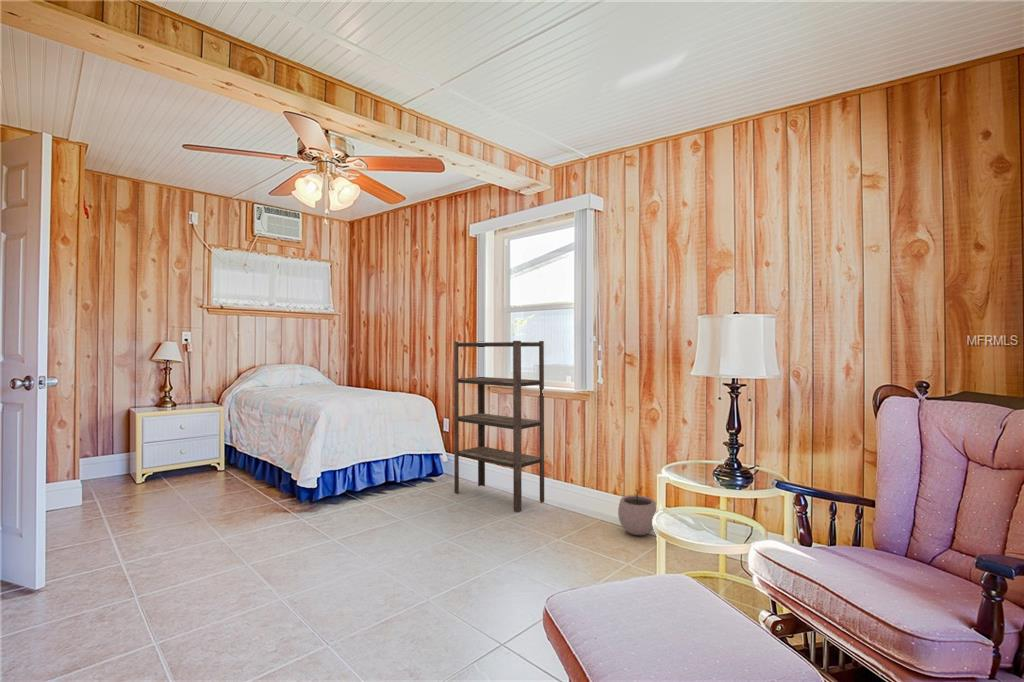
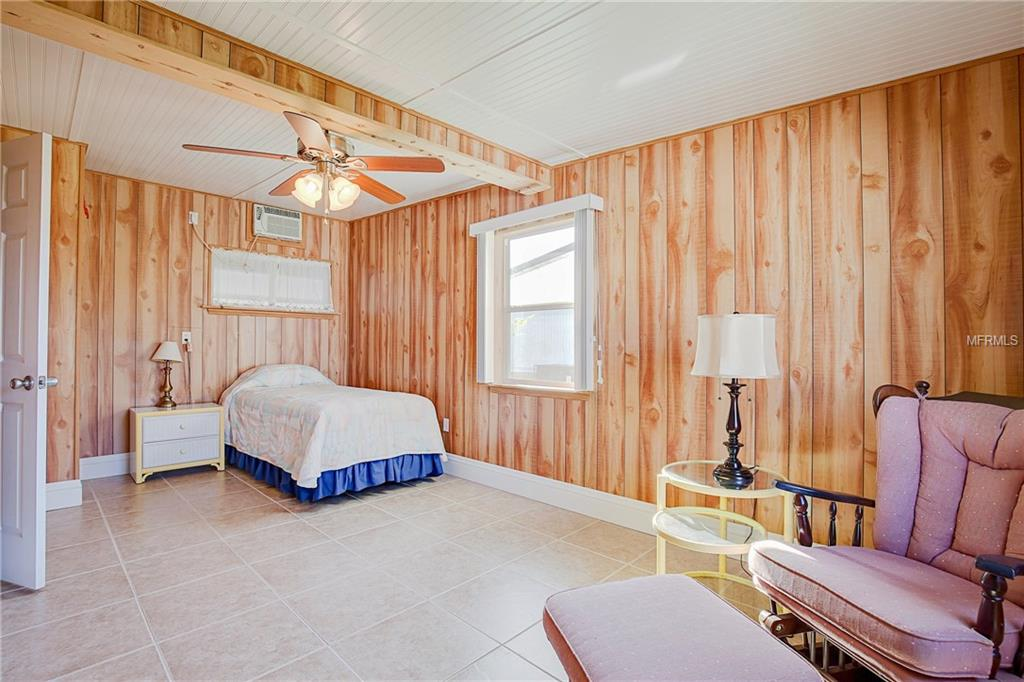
- shelving unit (497, 419)
- plant pot (637, 509)
